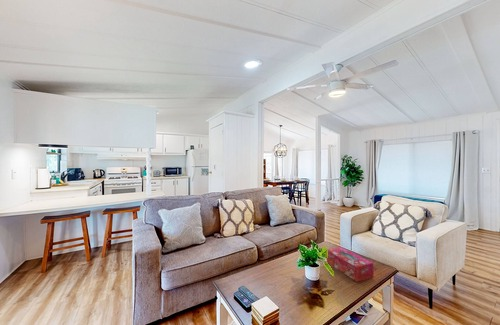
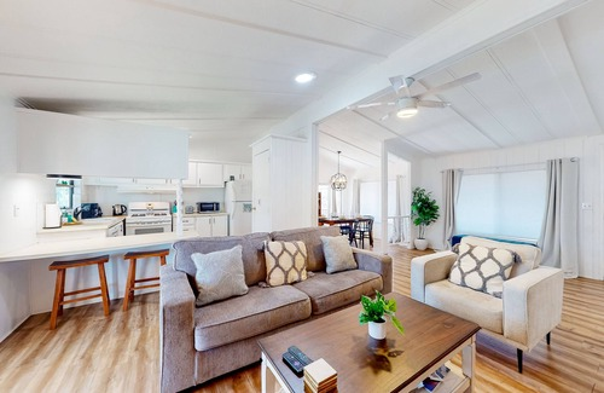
- tissue box (348, 262)
